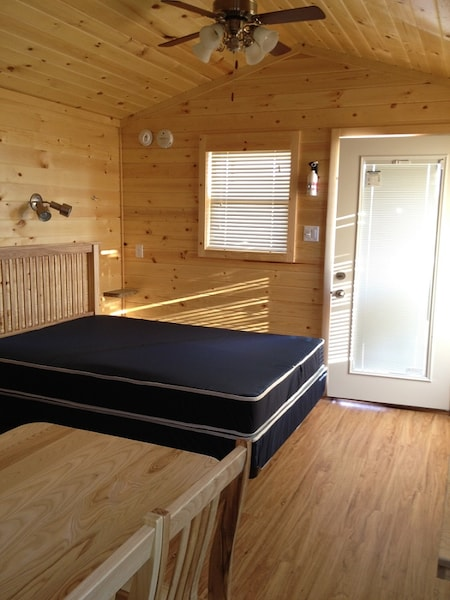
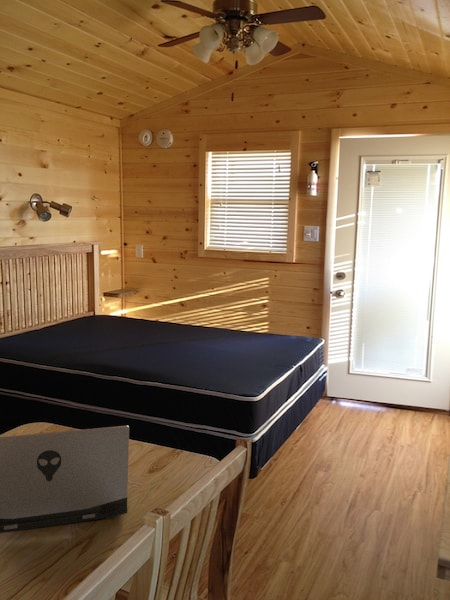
+ laptop (49, 461)
